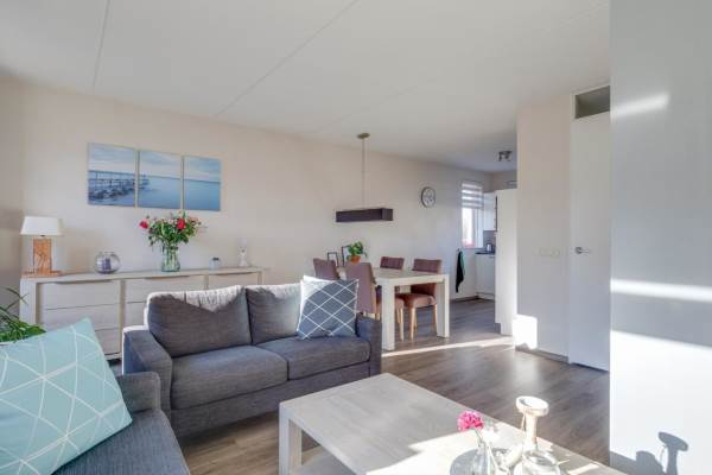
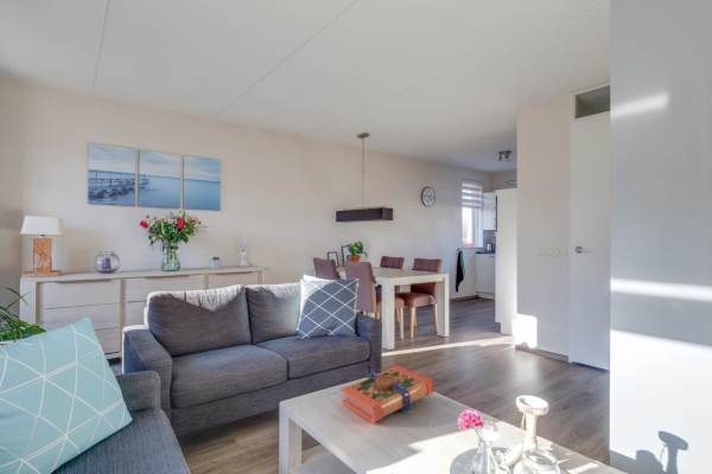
+ book (387, 390)
